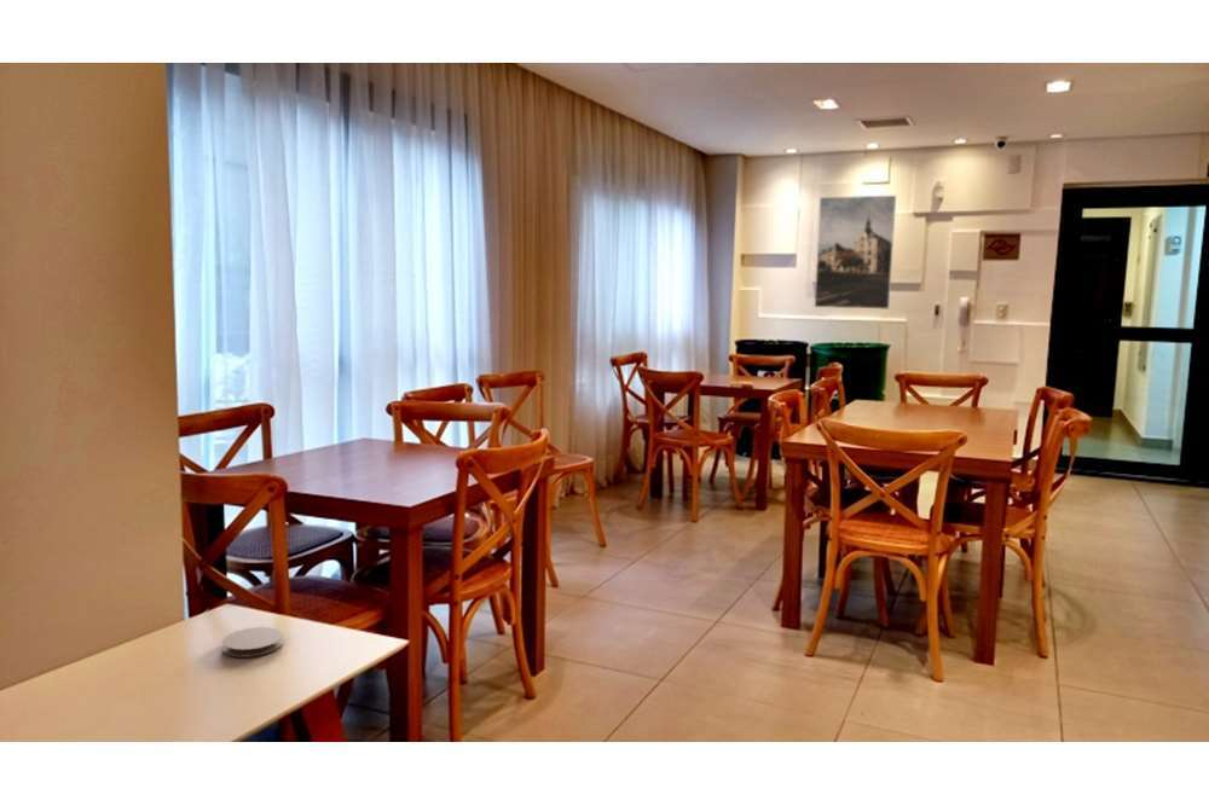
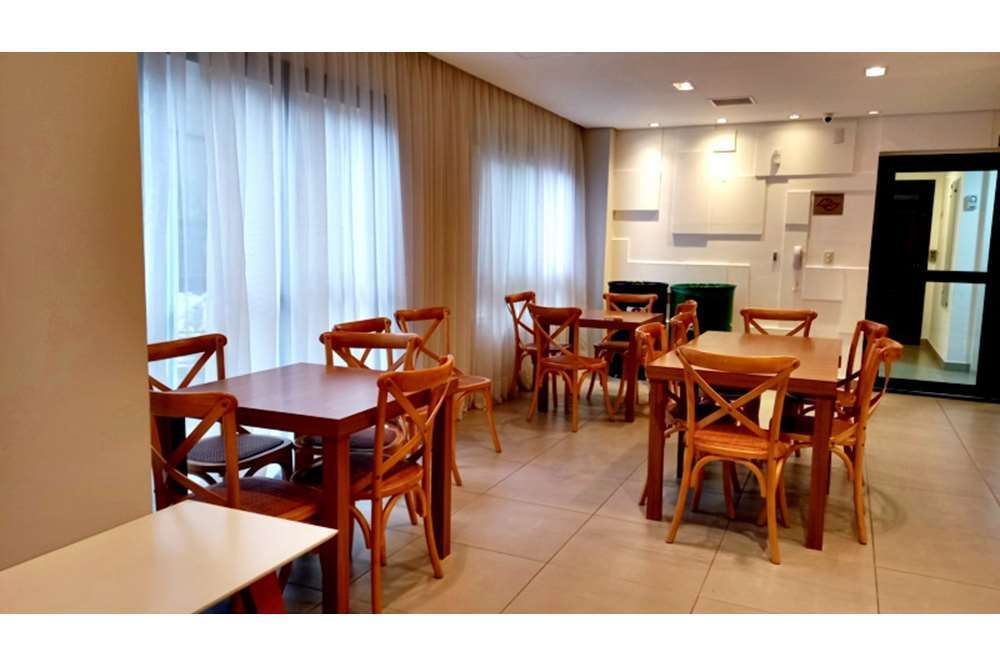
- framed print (854, 253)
- coaster (253, 640)
